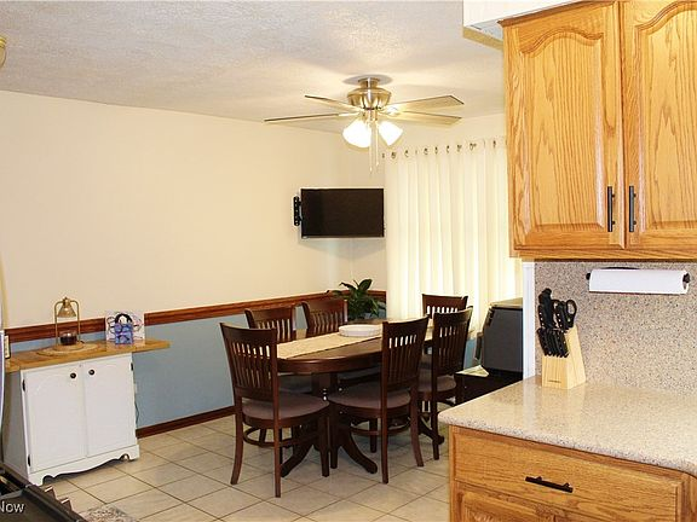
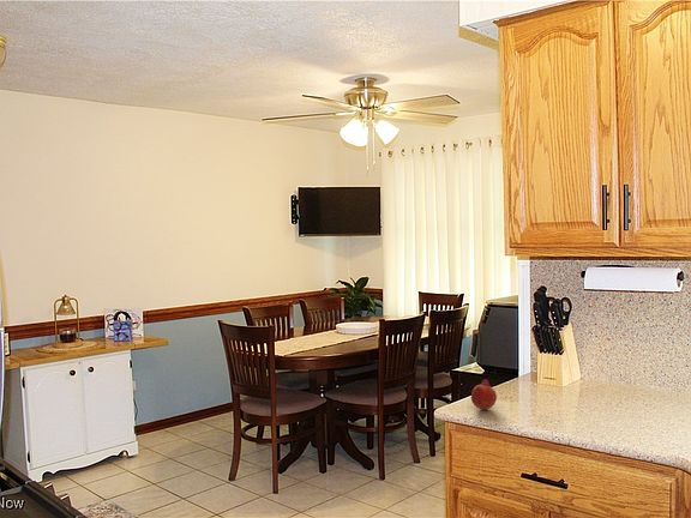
+ fruit (483, 394)
